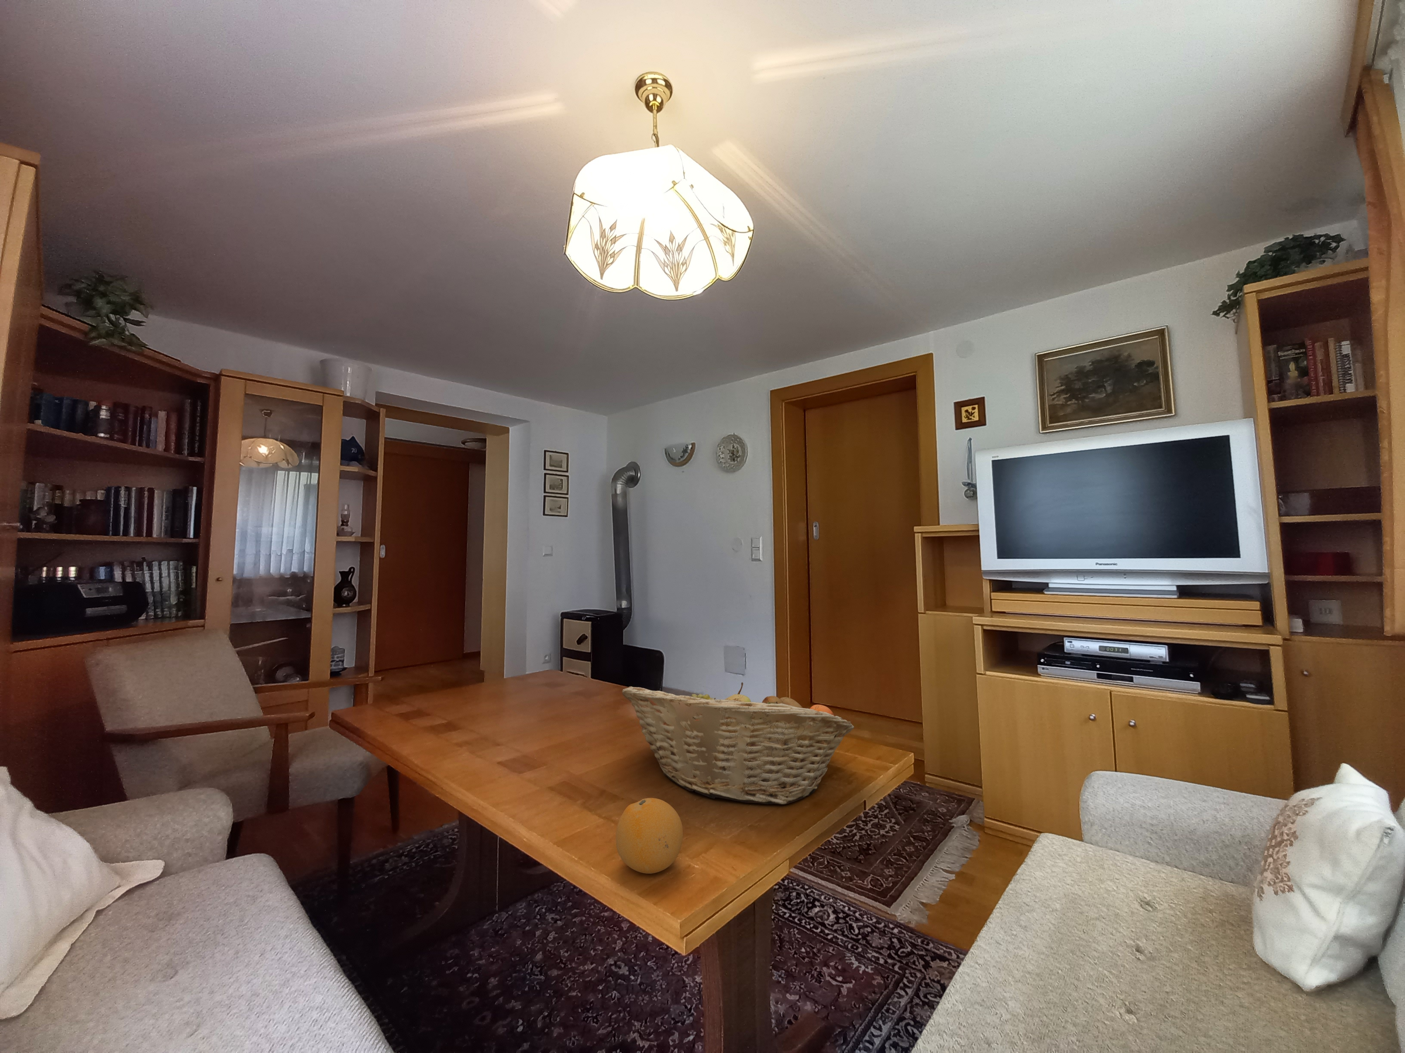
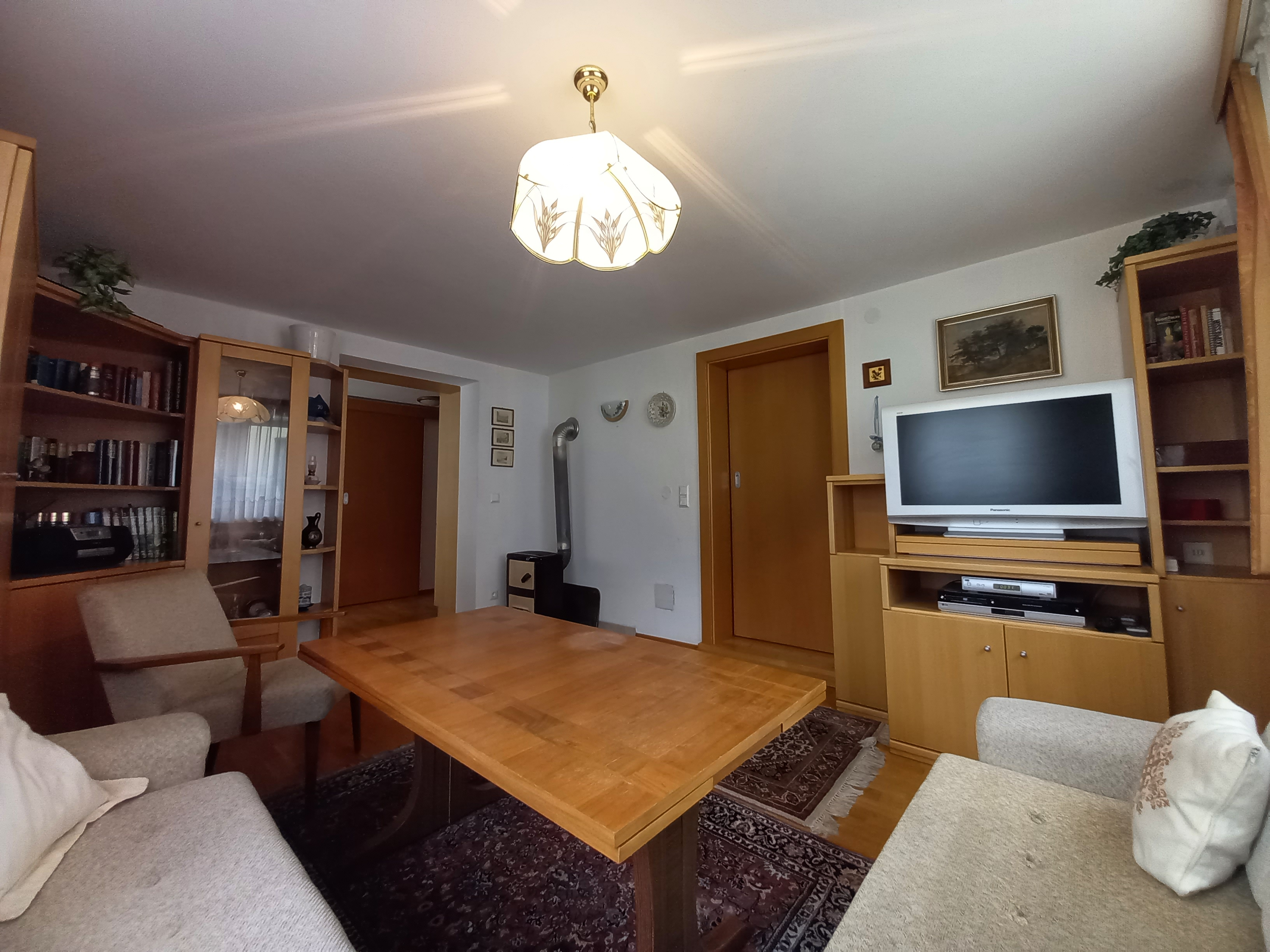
- fruit (649, 834)
- fruit basket (732, 726)
